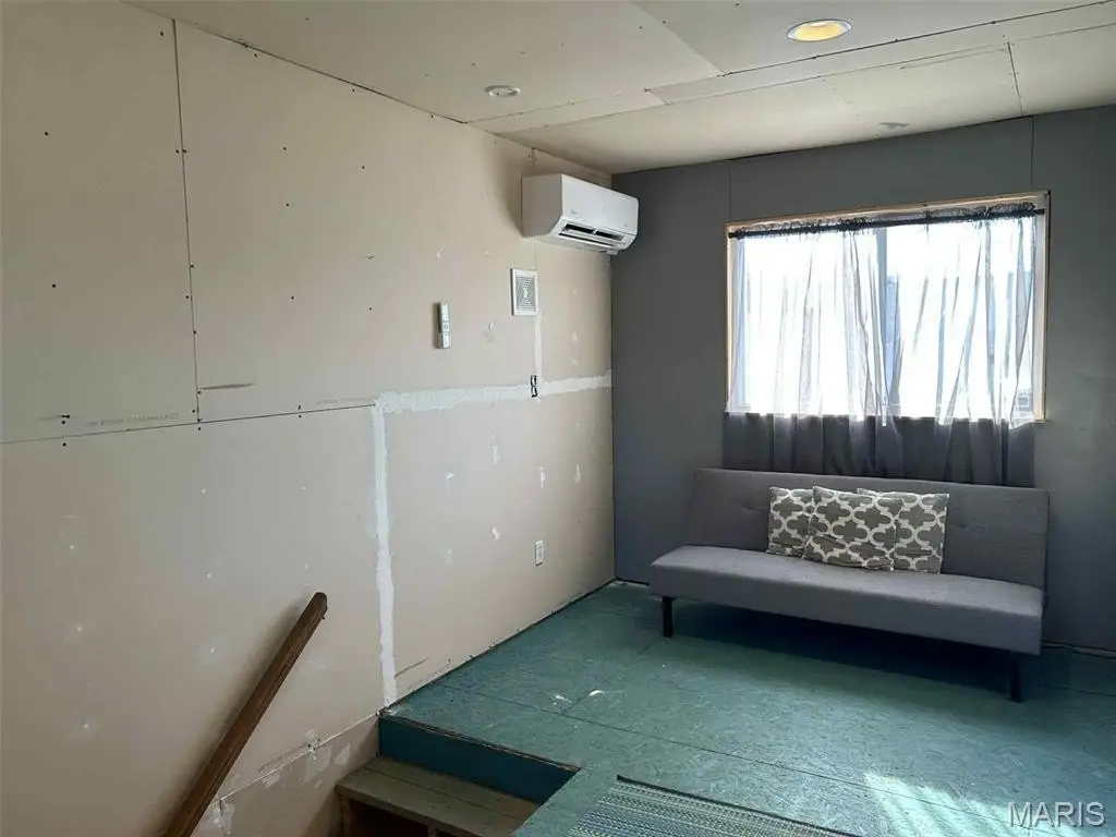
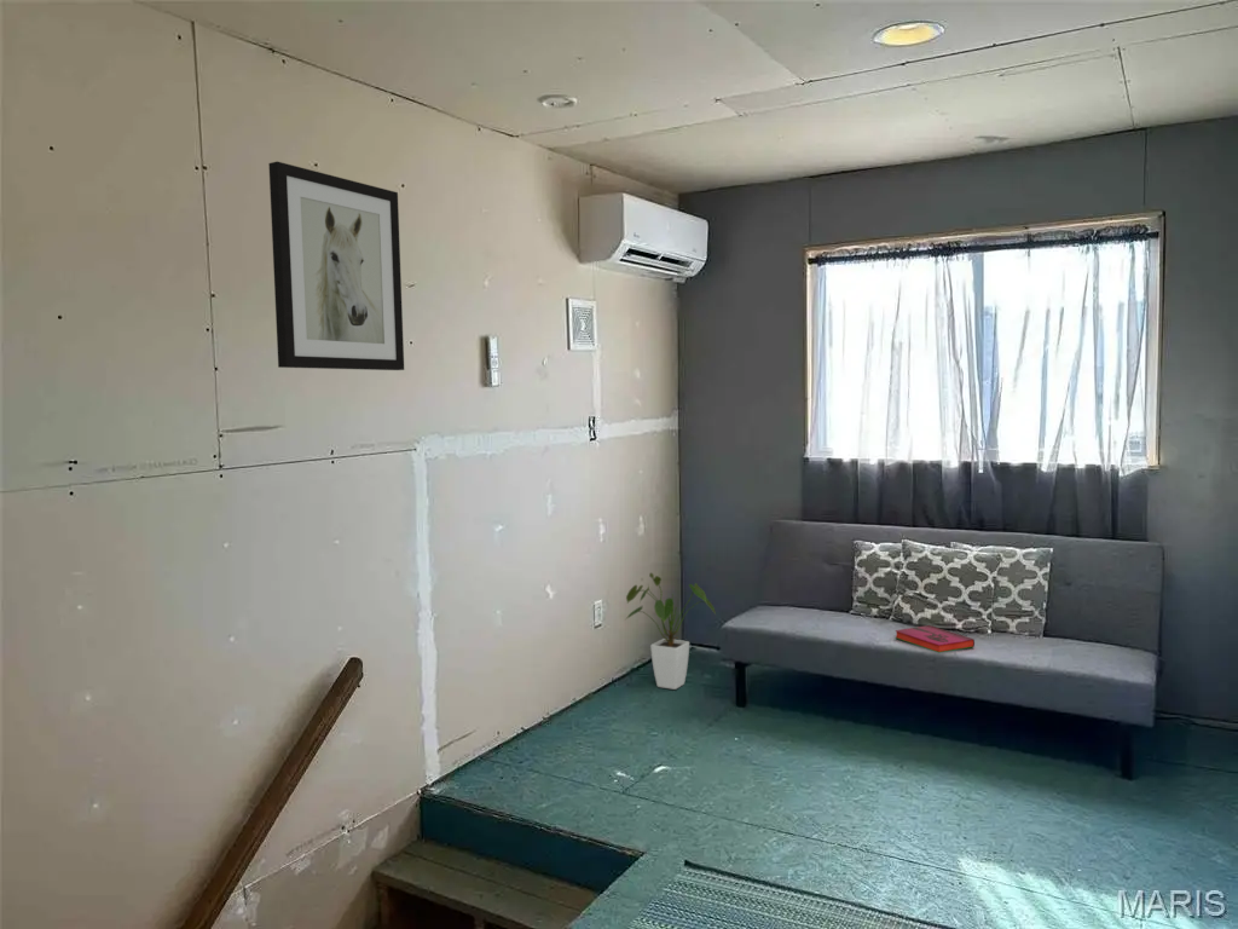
+ wall art (341, 273)
+ house plant (671, 630)
+ hardback book (933, 637)
